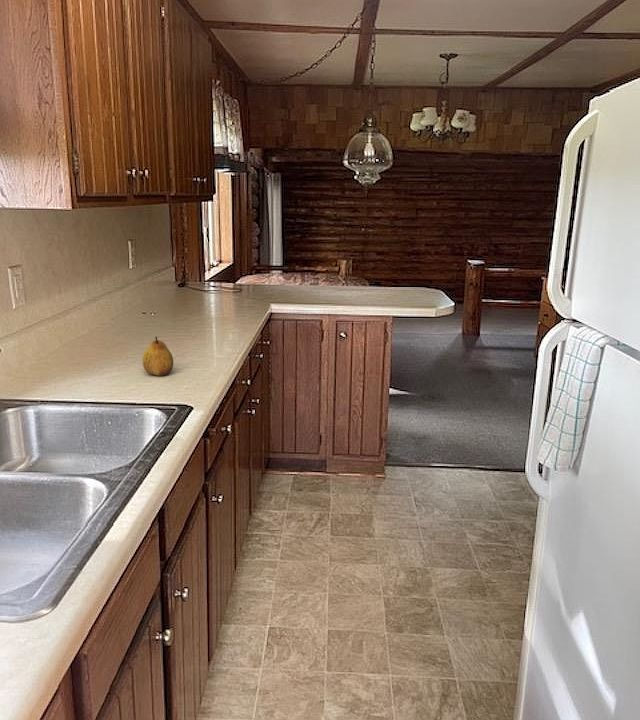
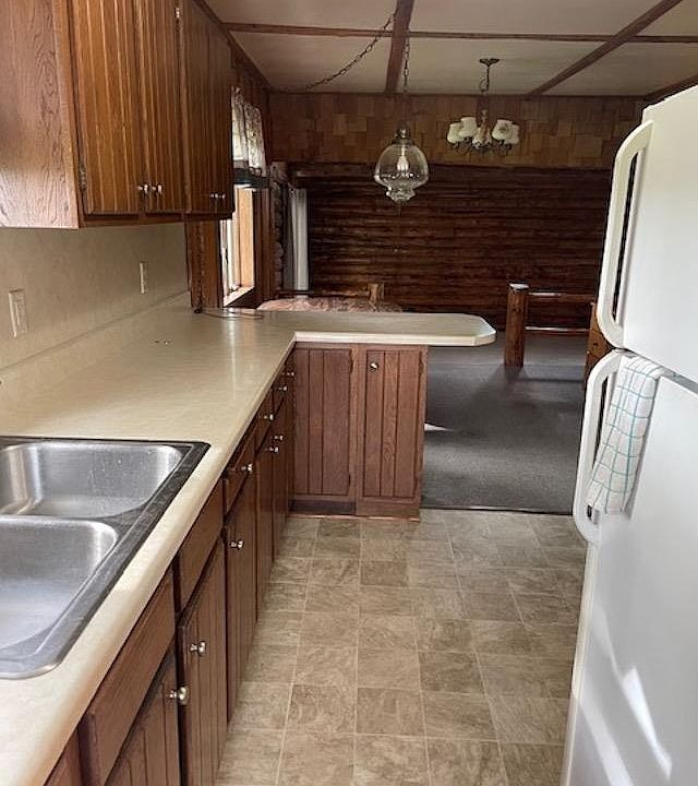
- fruit (157, 354)
